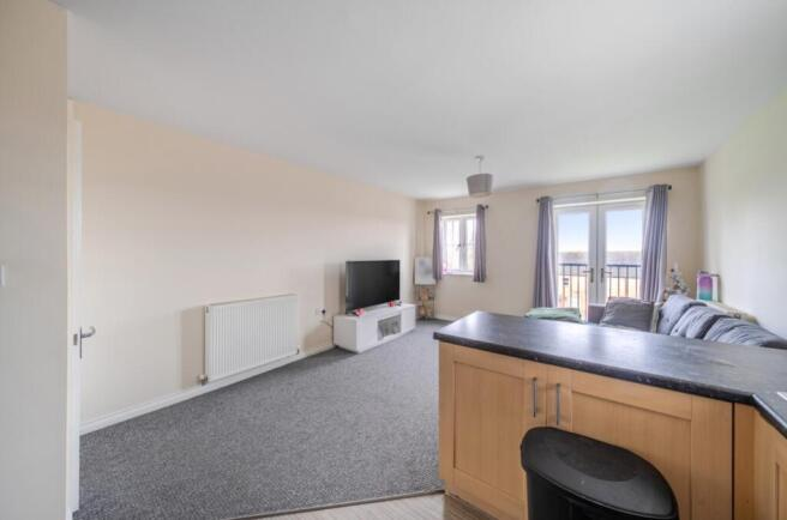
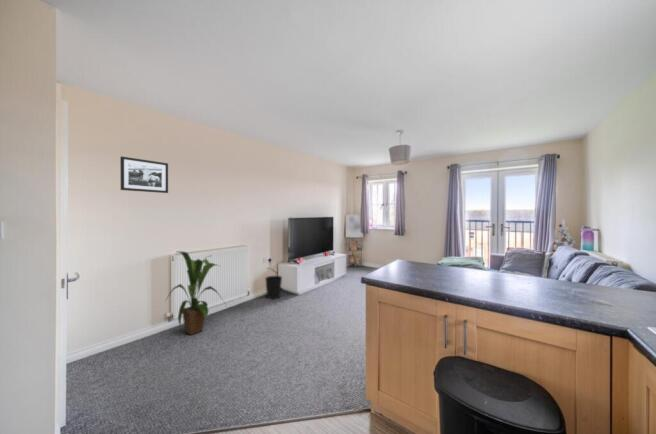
+ house plant (200, 287)
+ picture frame (145, 175)
+ wastebasket (273, 287)
